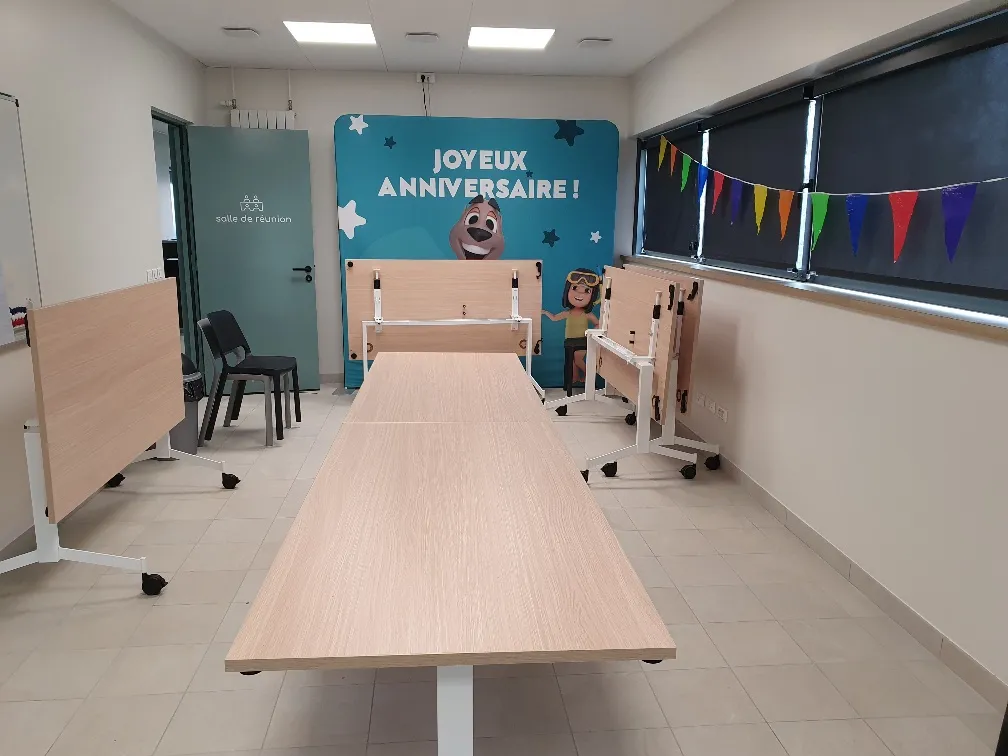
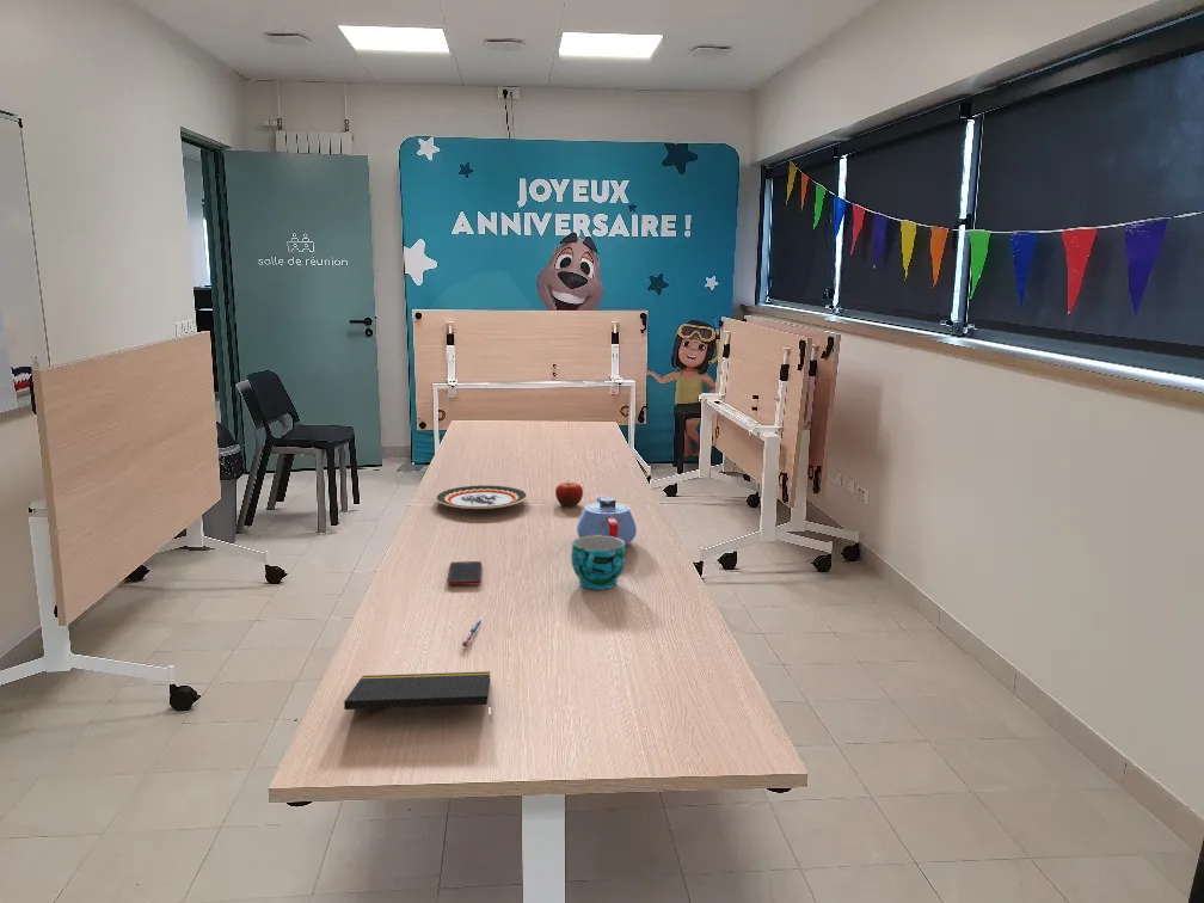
+ cup (598, 564)
+ cell phone (465, 572)
+ teapot (606, 520)
+ pen (472, 631)
+ notepad (422, 689)
+ fruit (569, 491)
+ plate (481, 499)
